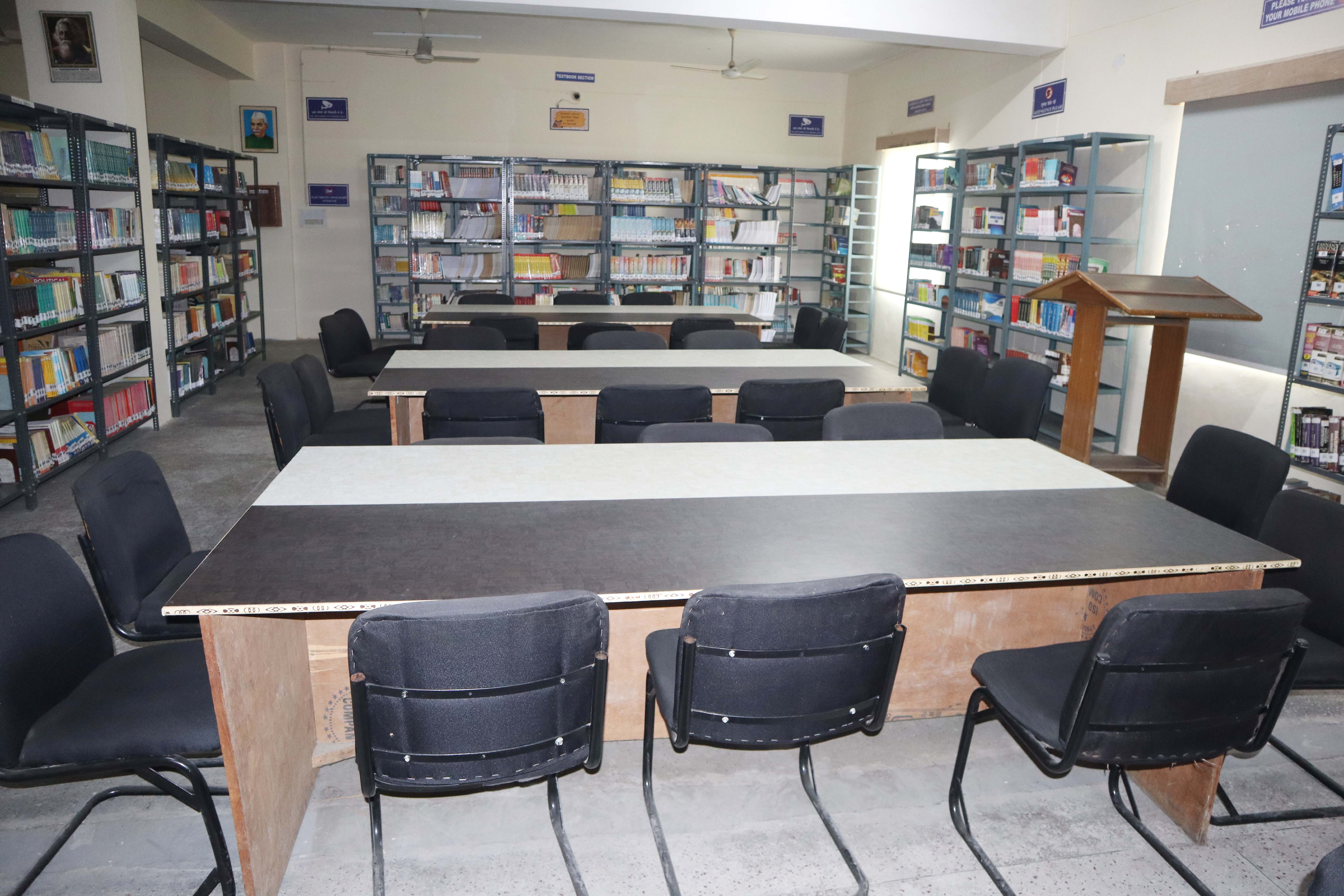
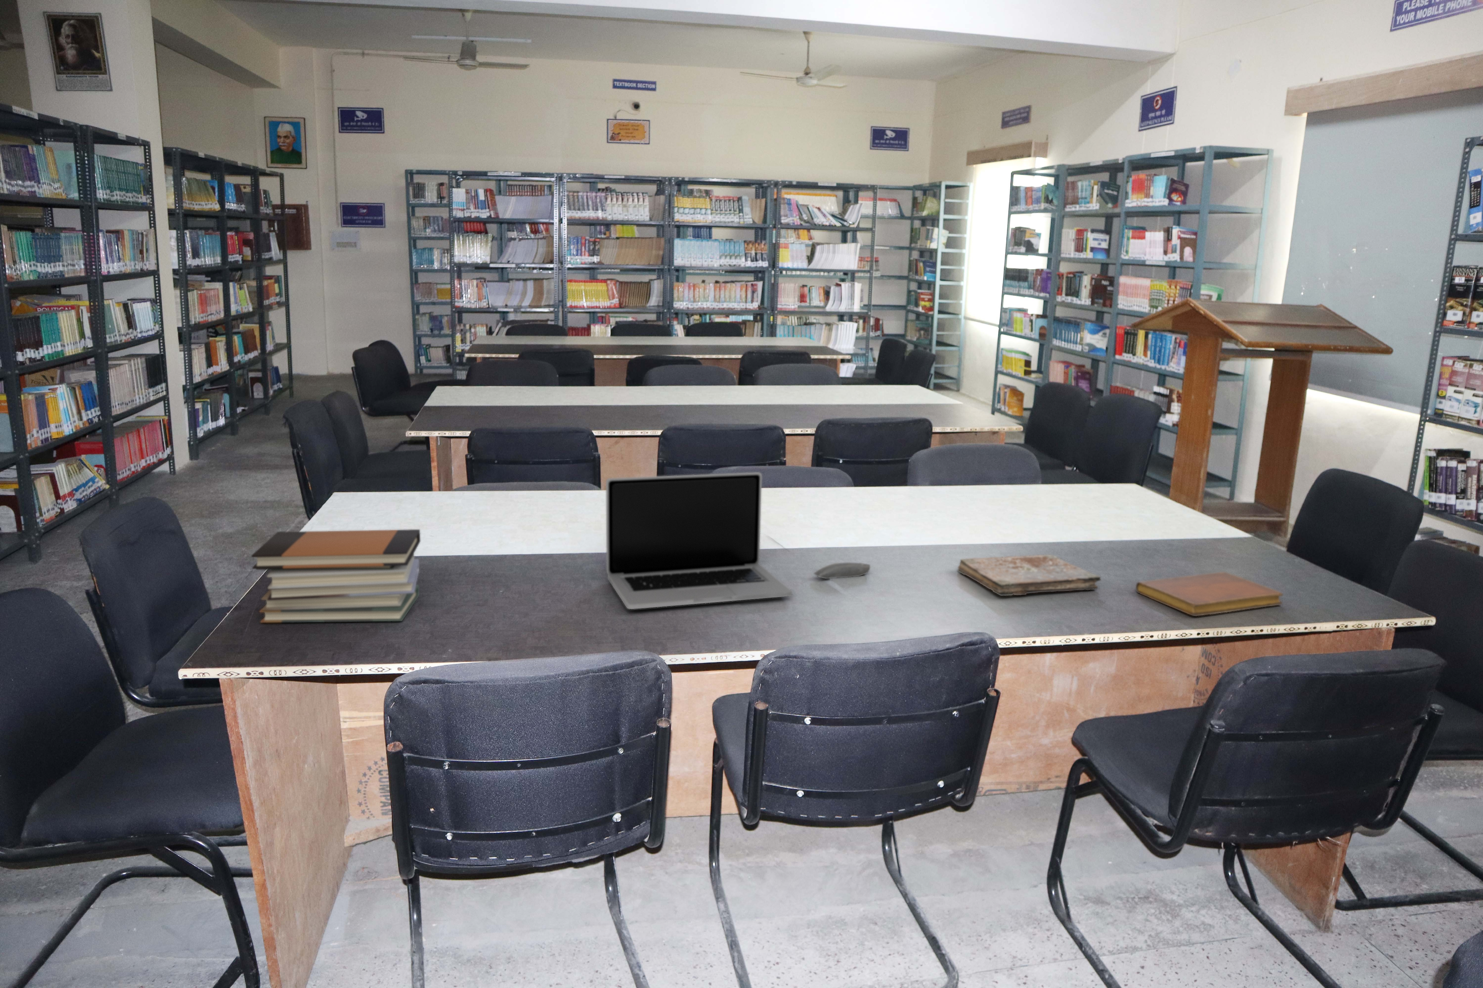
+ book stack (343, 576)
+ laptop (698, 538)
+ computer mouse (842, 570)
+ notebook (1208, 592)
+ book (1027, 573)
